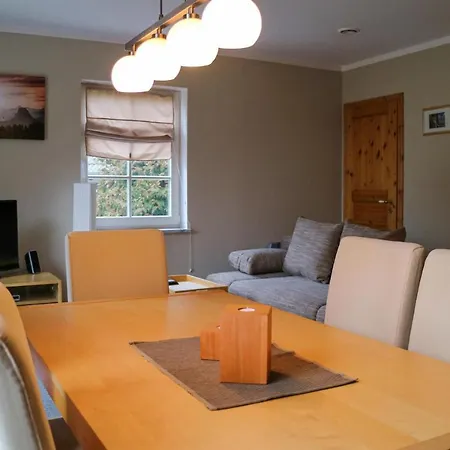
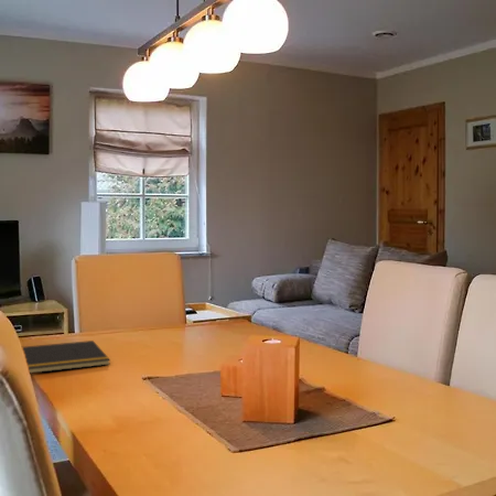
+ notepad (62, 355)
